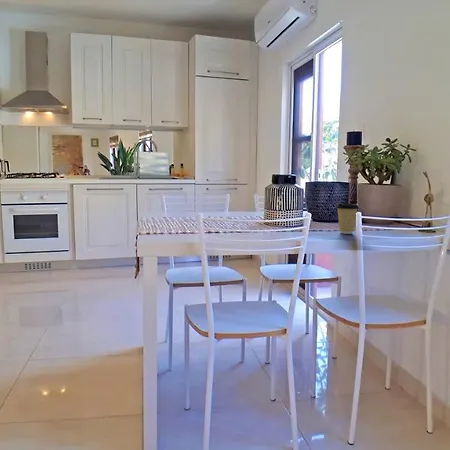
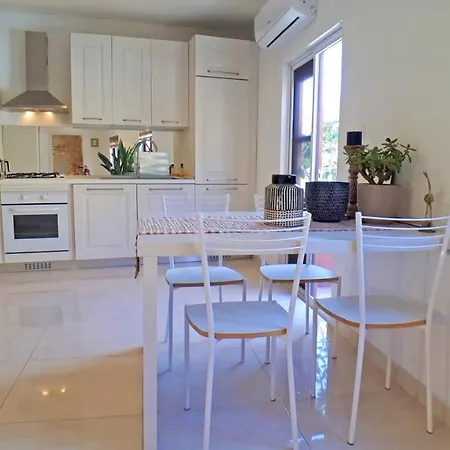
- coffee cup (347, 218)
